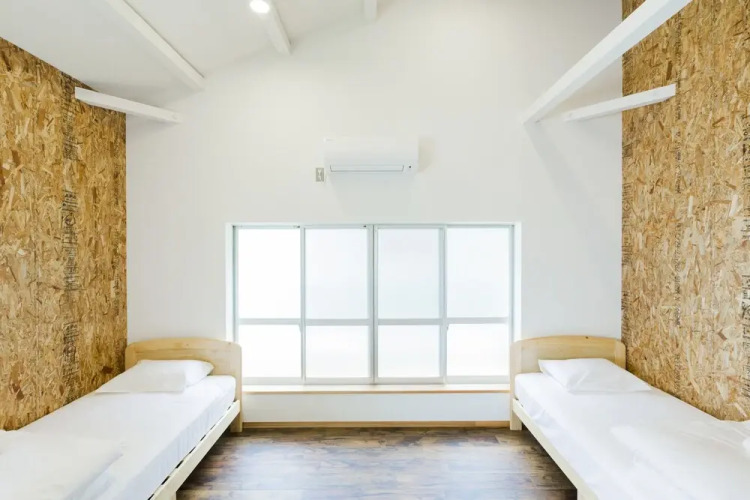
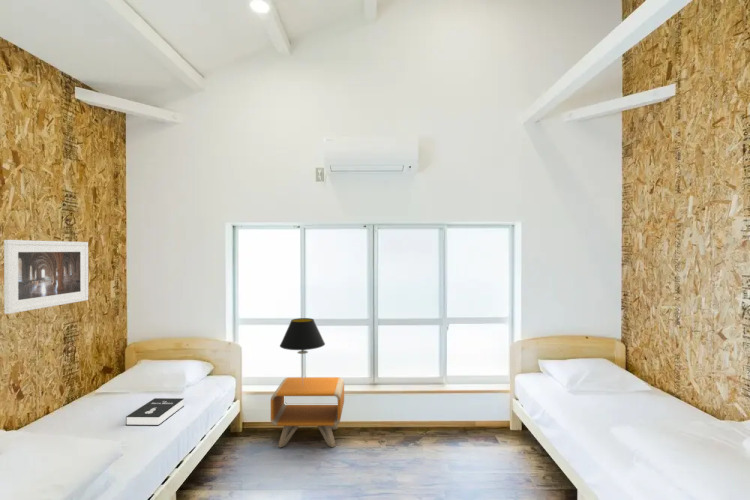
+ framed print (51, 273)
+ table lamp (302, 352)
+ booklet (156, 411)
+ nightstand (309, 411)
